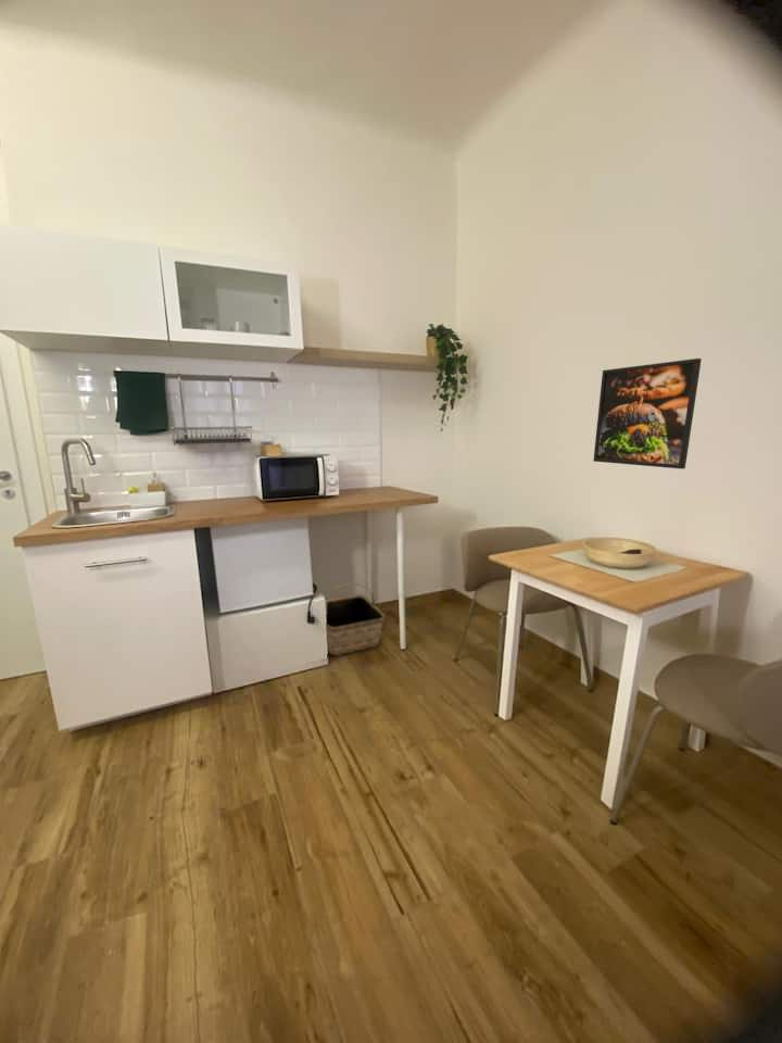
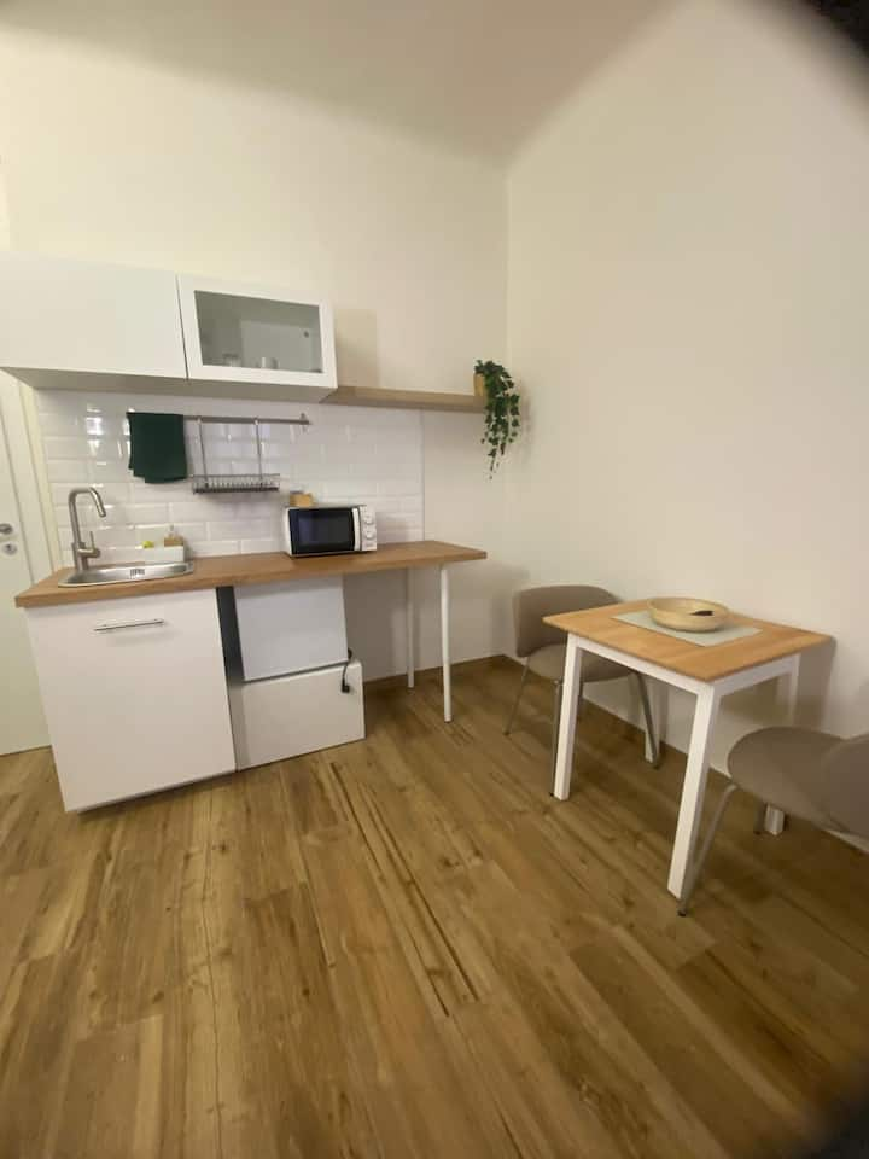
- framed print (641, 415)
- basket (346, 612)
